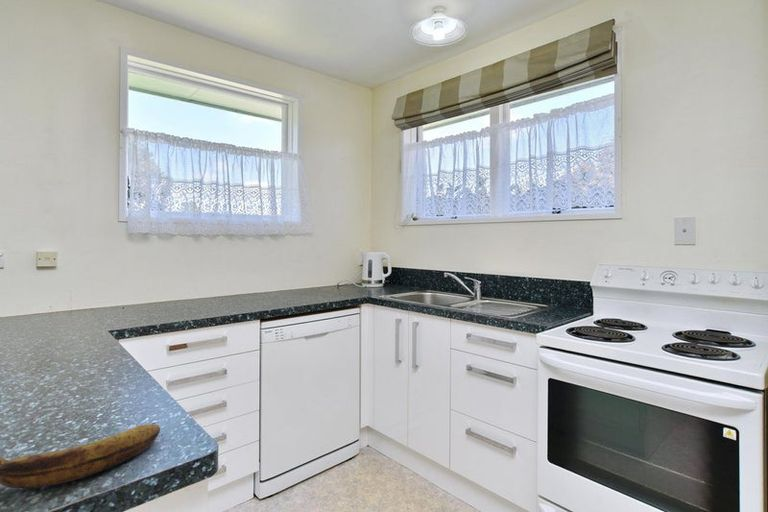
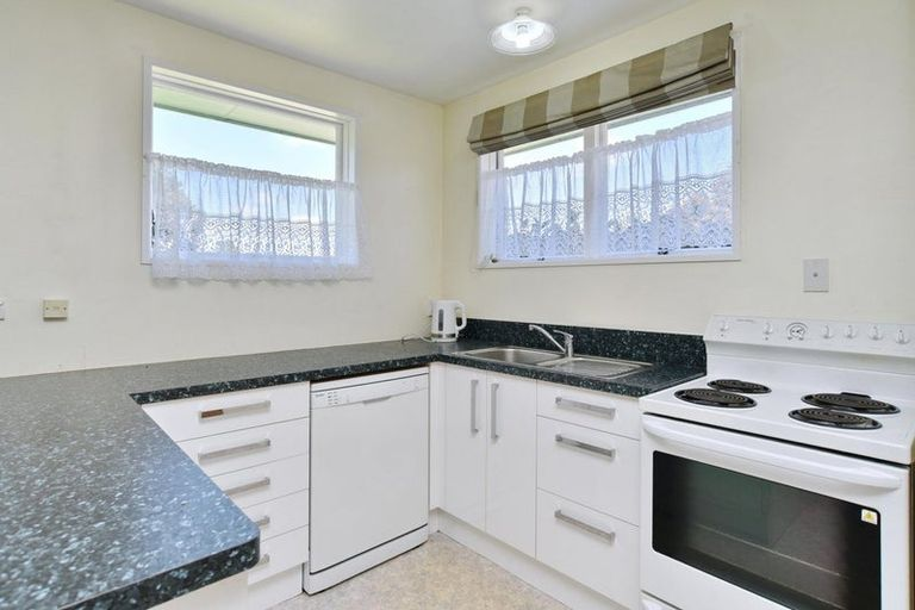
- banana (84, 450)
